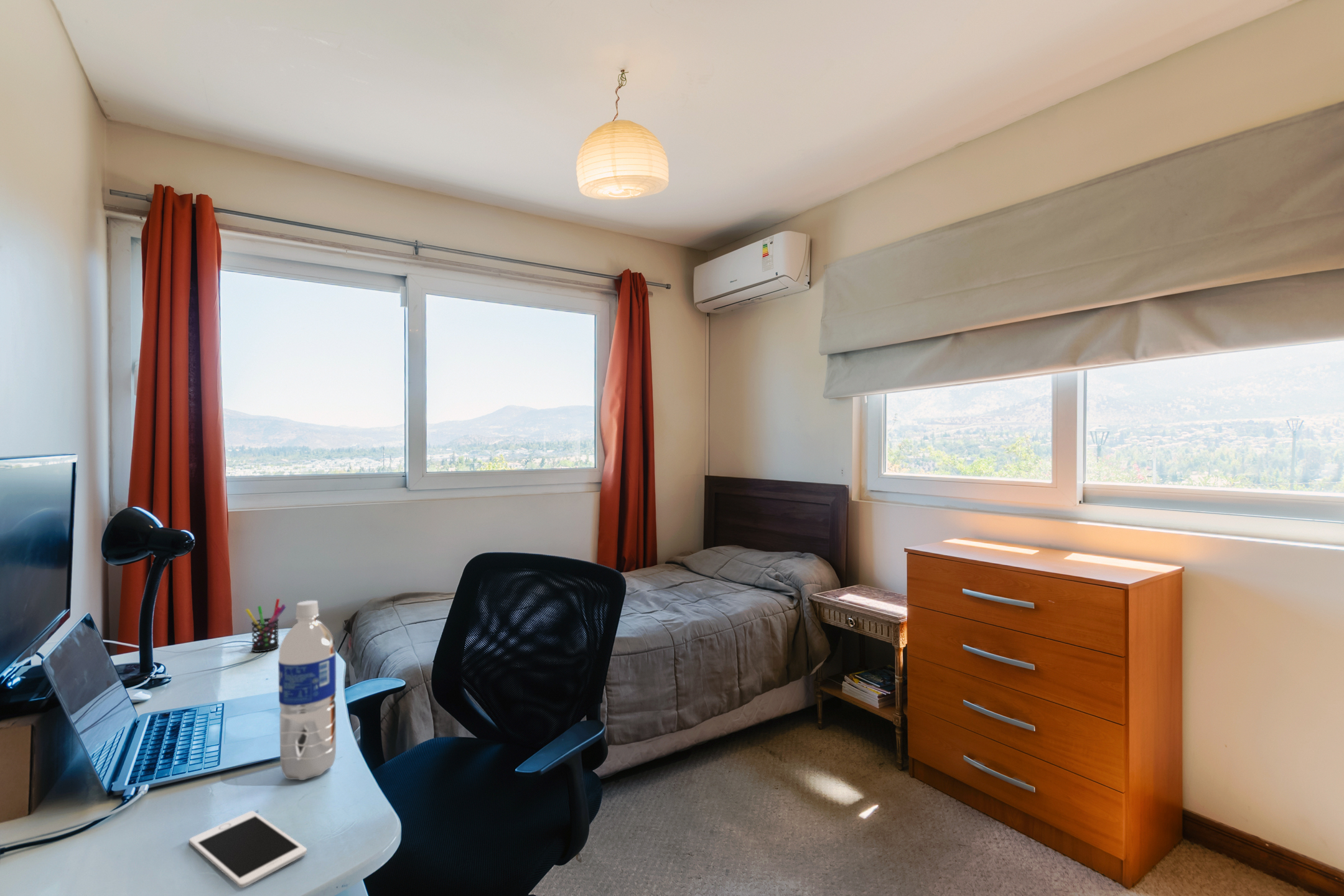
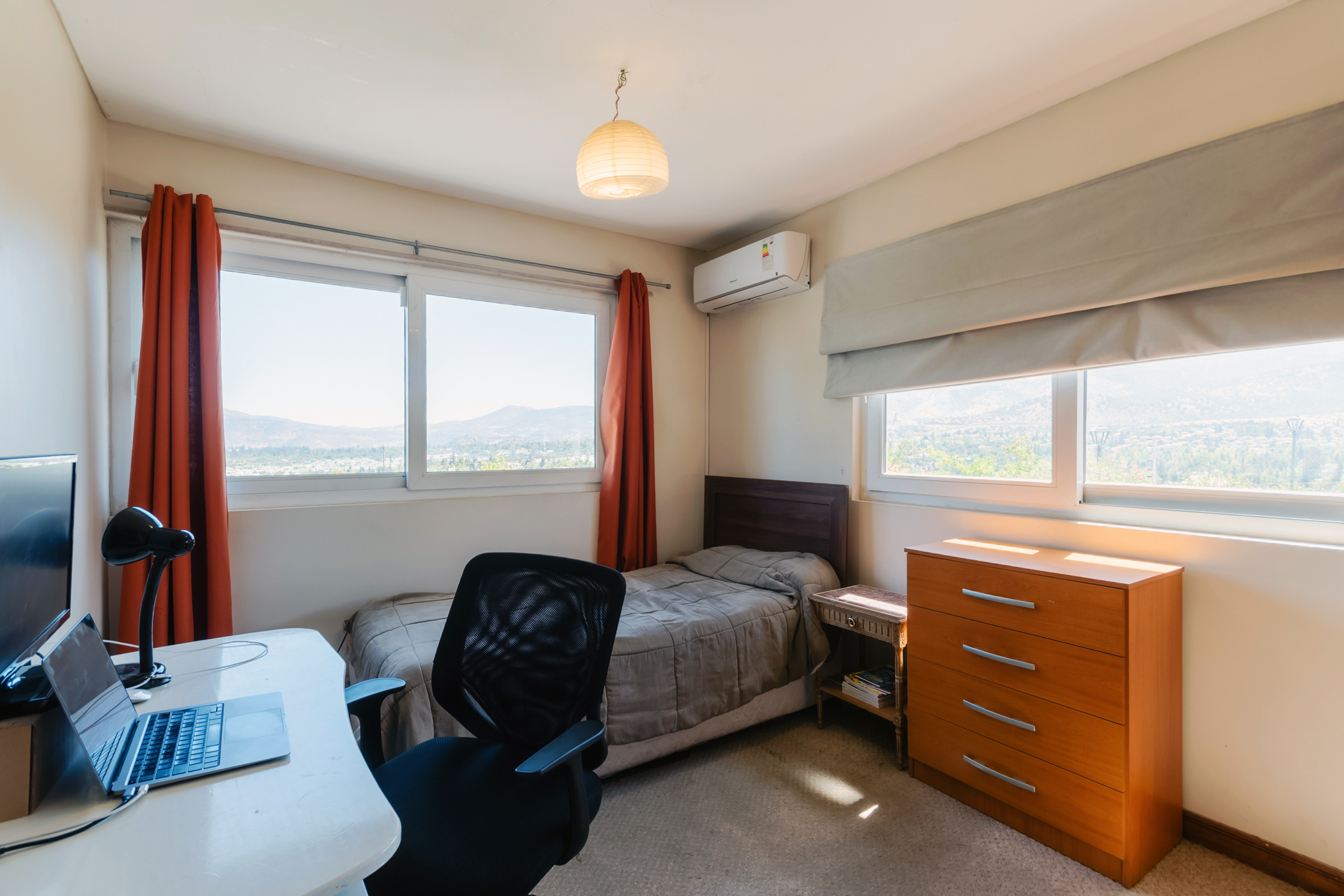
- pen holder (266, 623)
- water bottle (308, 686)
- cell phone (247, 846)
